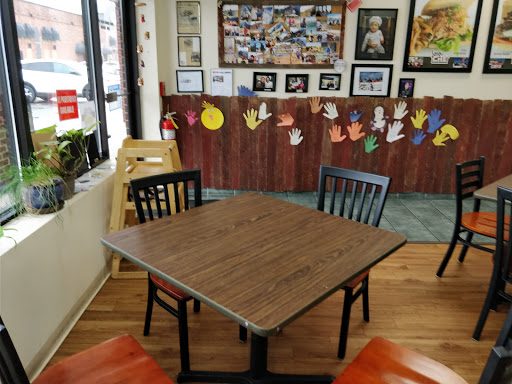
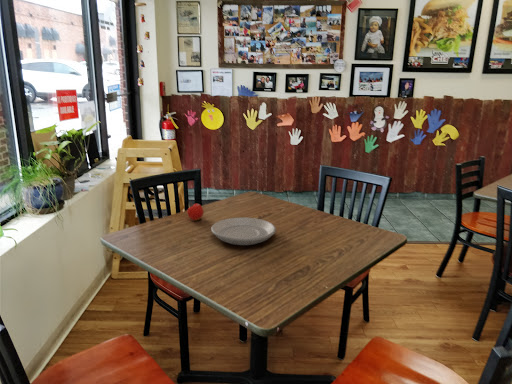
+ fruit (195, 211)
+ plate (243, 232)
